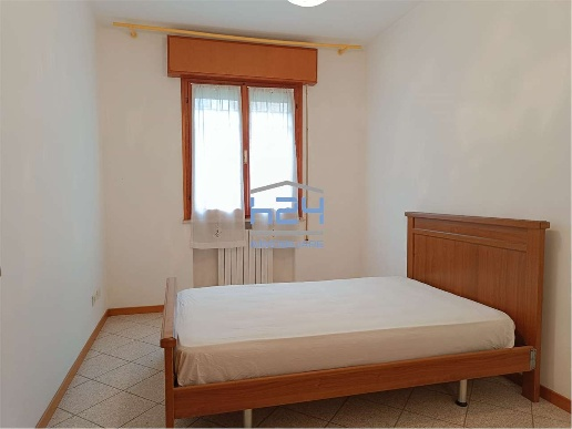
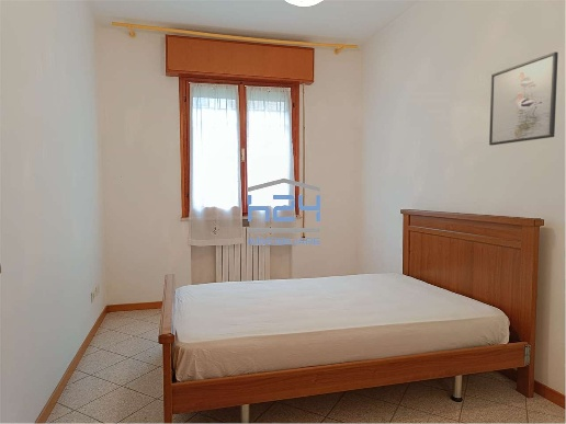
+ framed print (520, 103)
